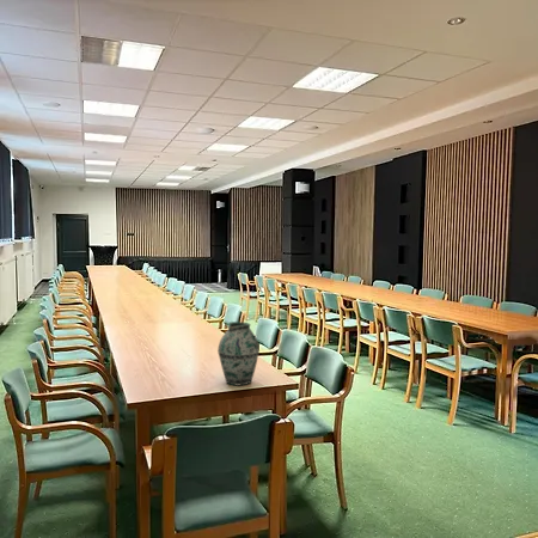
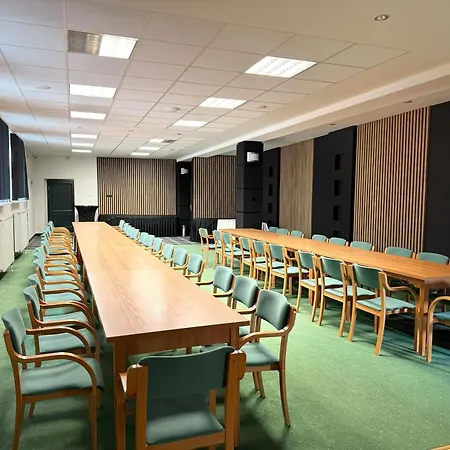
- vase (238, 353)
